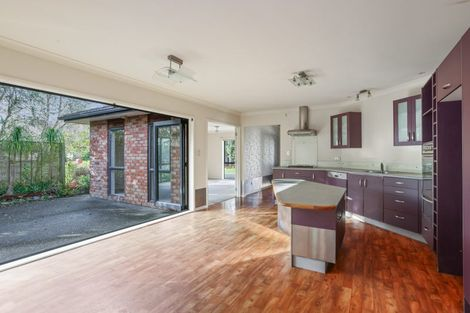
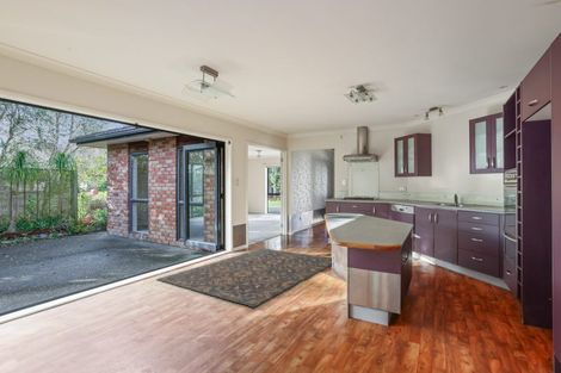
+ rug (259, 268)
